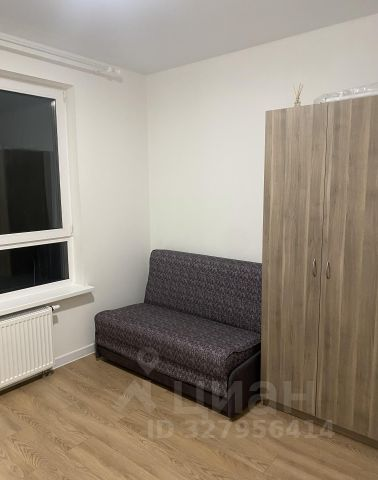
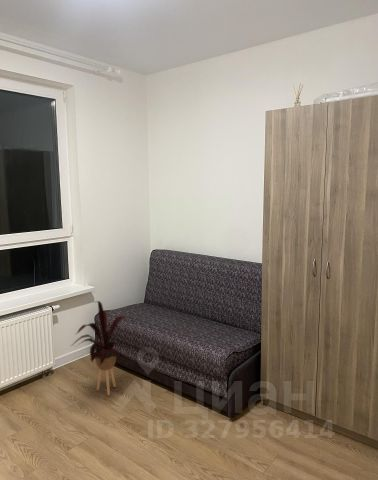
+ house plant (99, 344)
